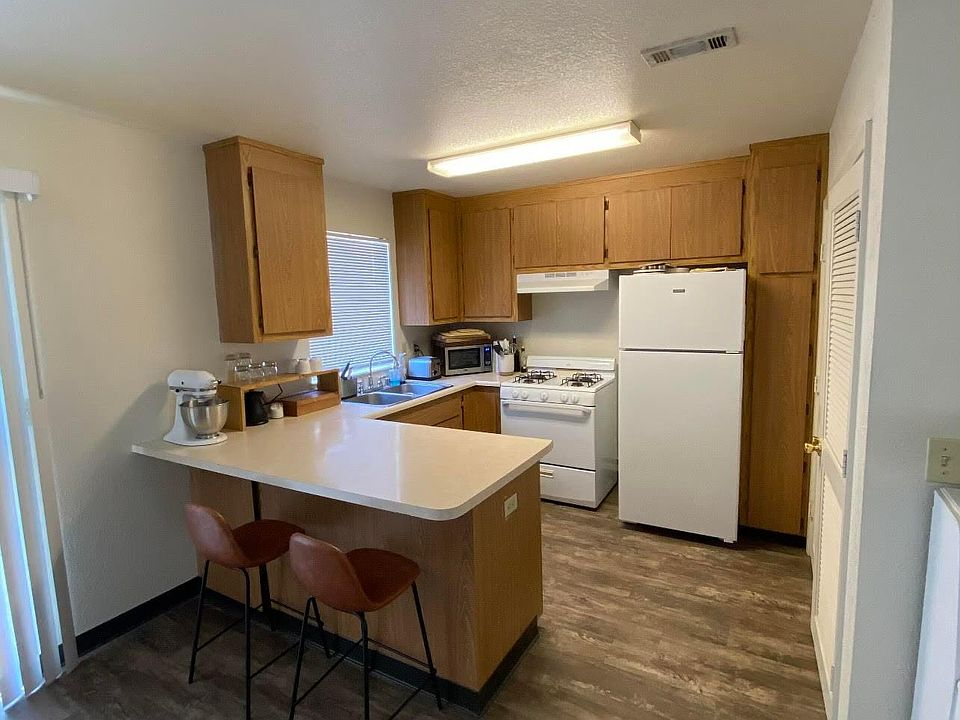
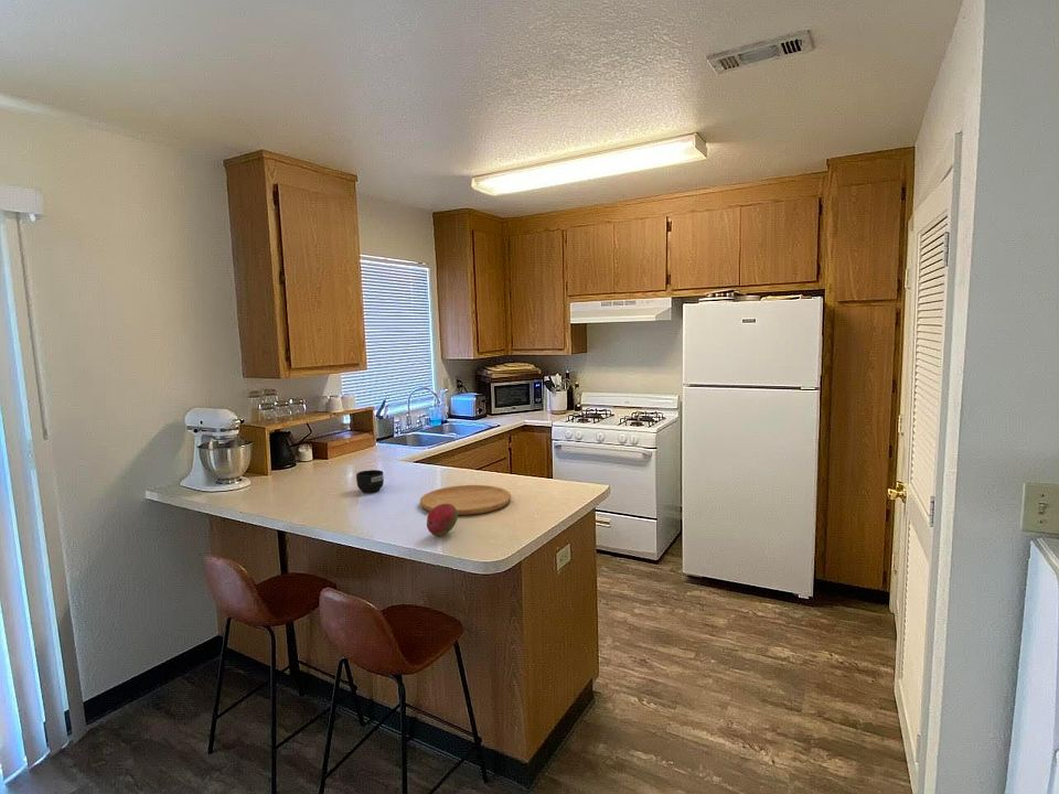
+ cutting board (466, 498)
+ fruit (442, 519)
+ mug (373, 480)
